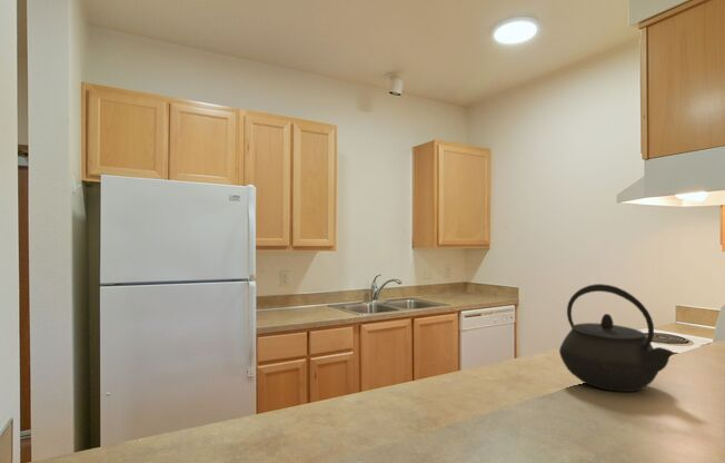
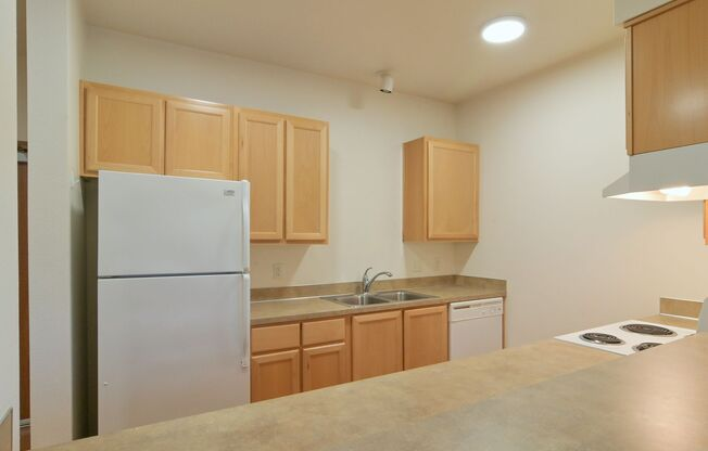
- kettle (613, 334)
